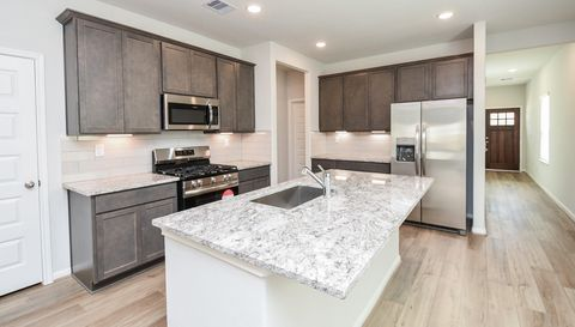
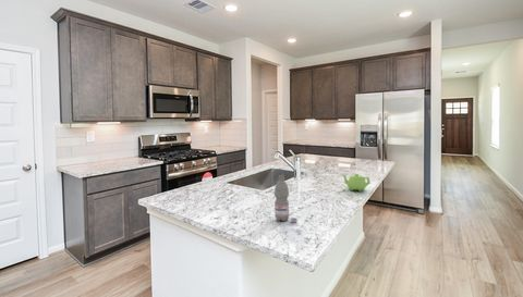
+ water bottle (285, 198)
+ teapot (355, 182)
